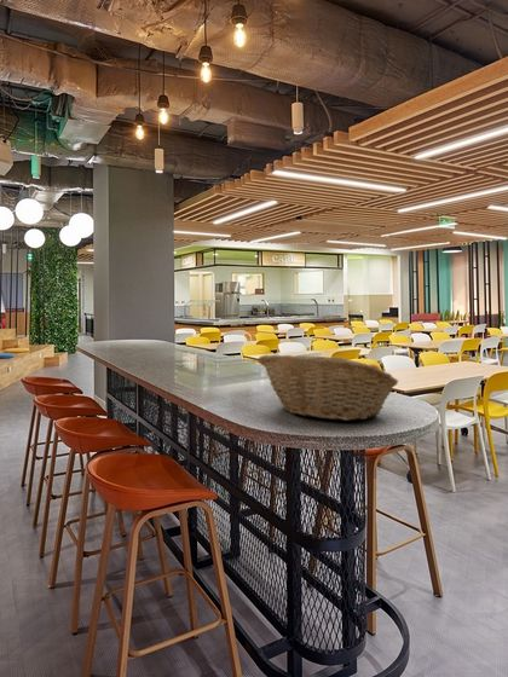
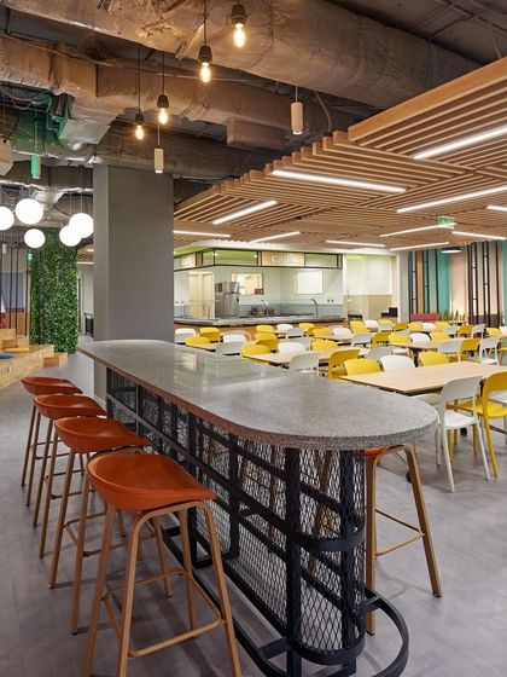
- fruit basket (325, 382)
